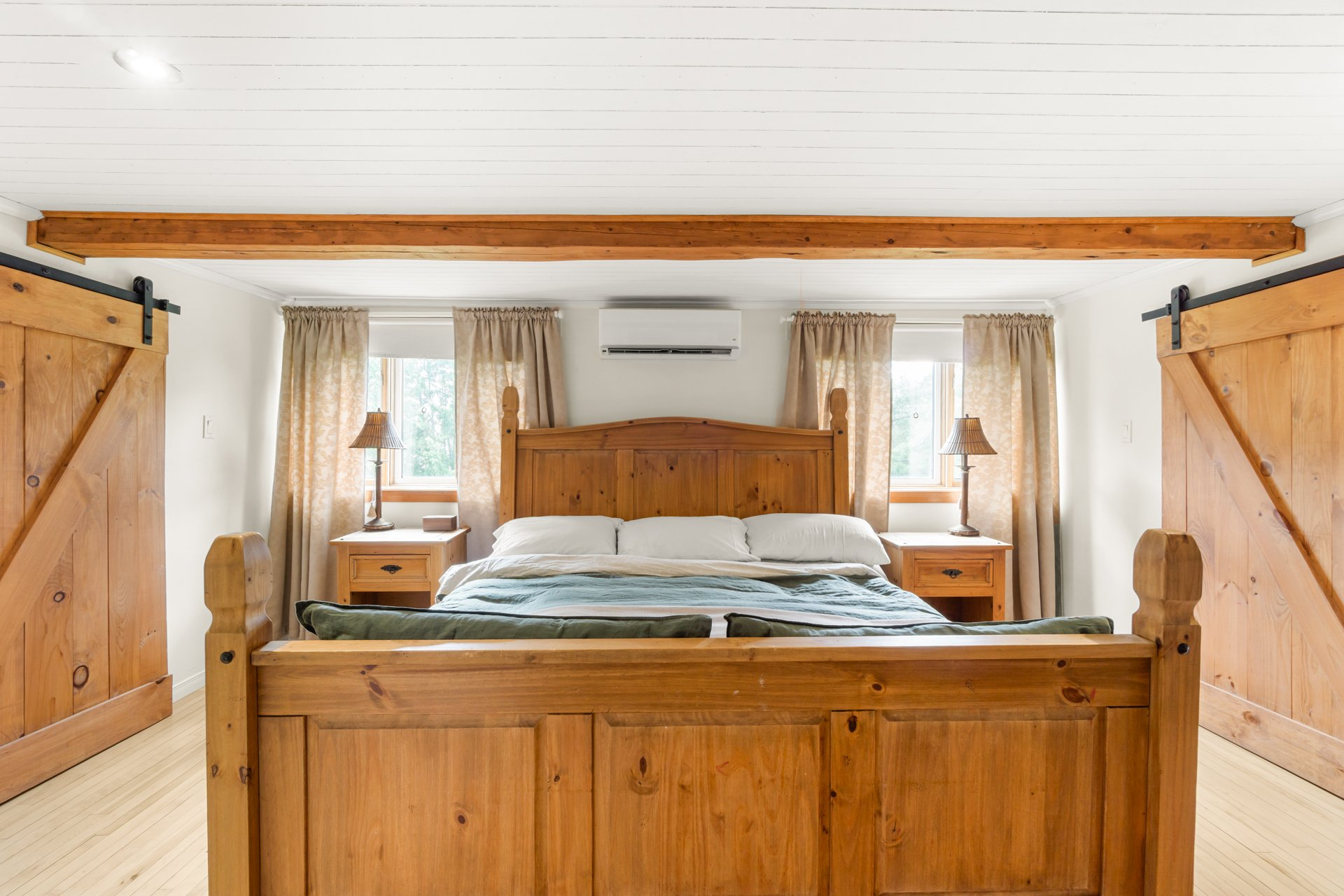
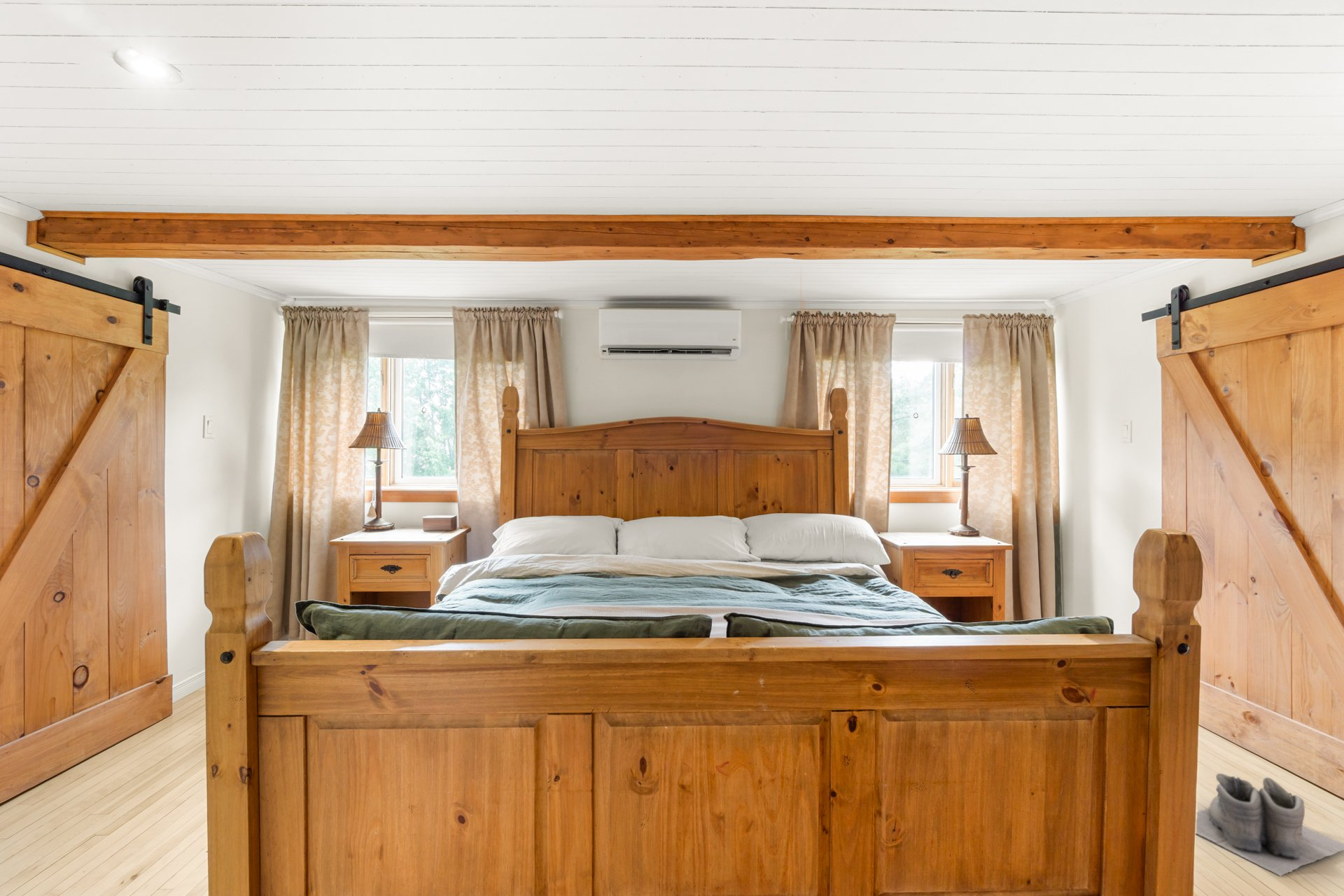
+ boots (1257, 805)
